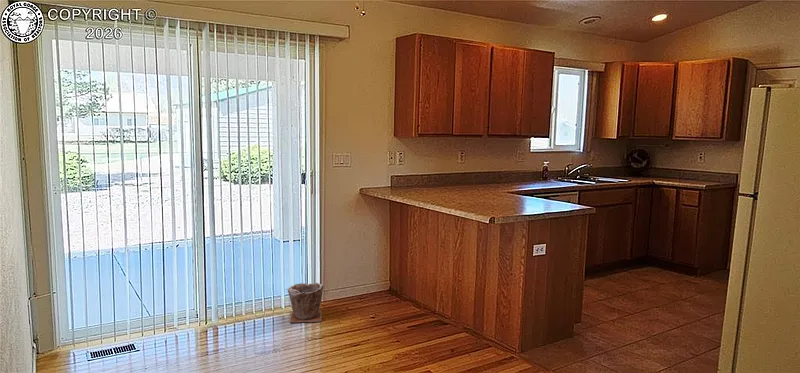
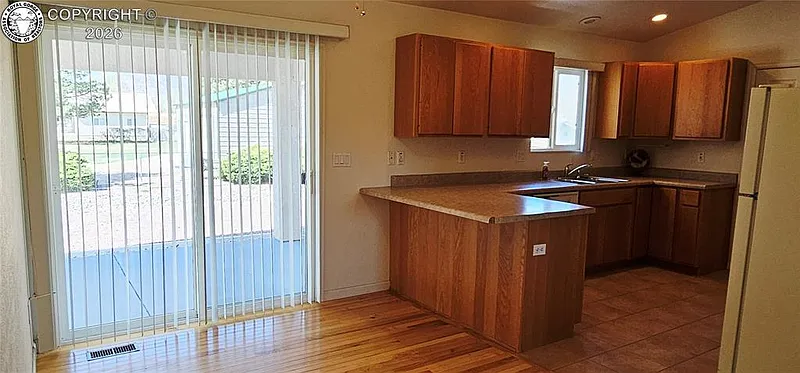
- plant pot (305, 301)
